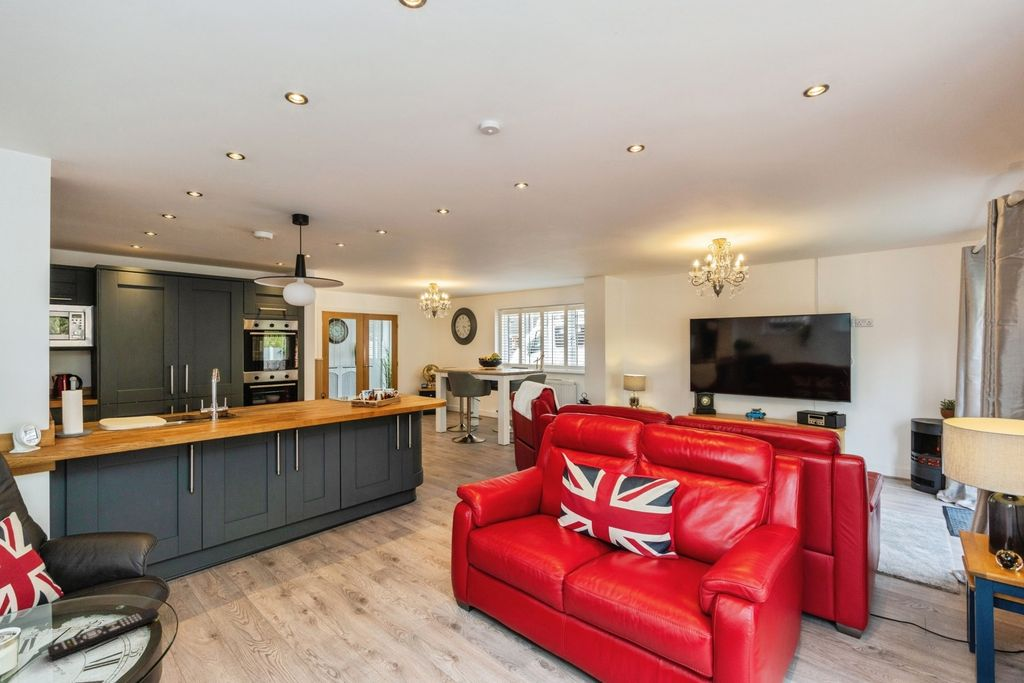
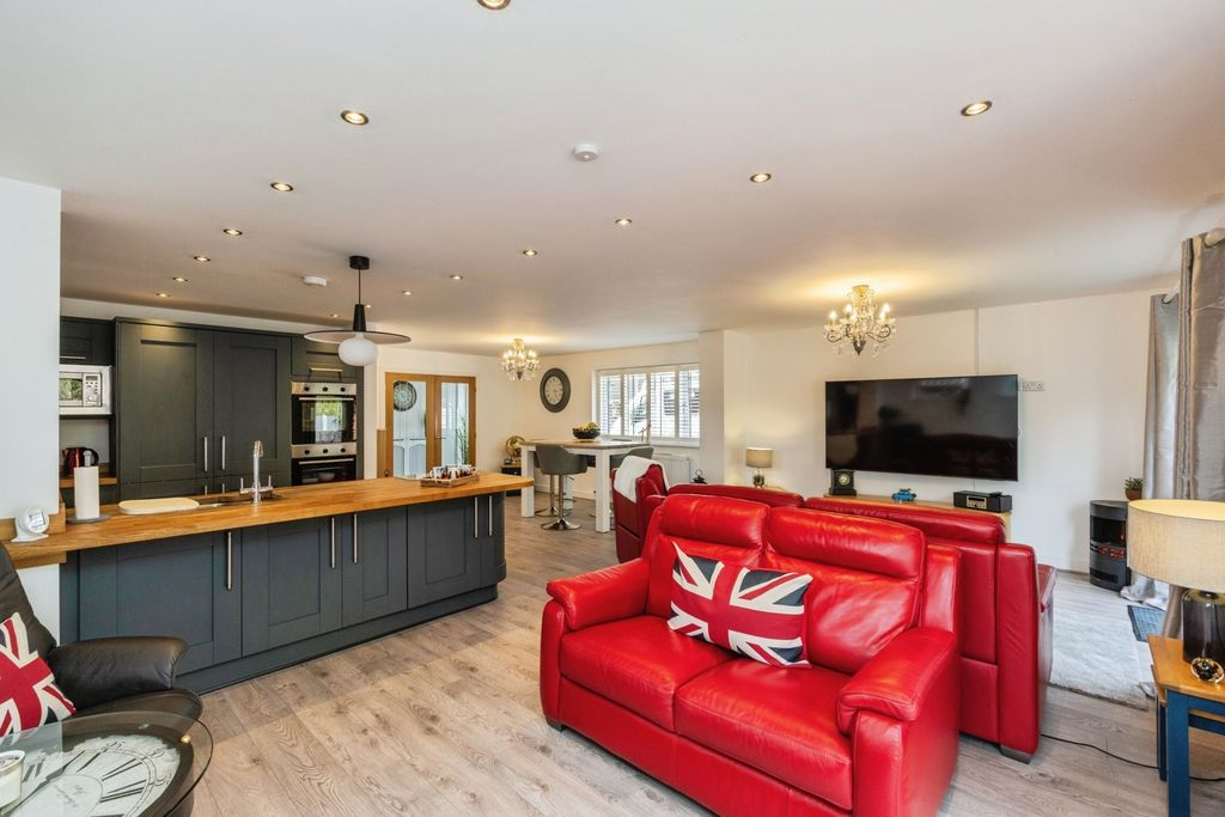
- remote control (106, 632)
